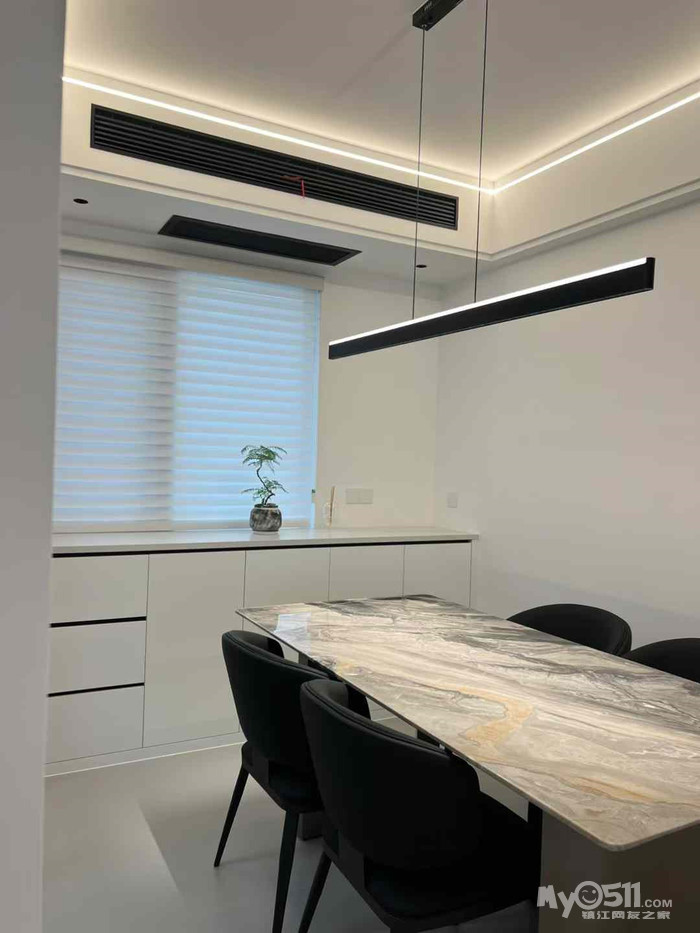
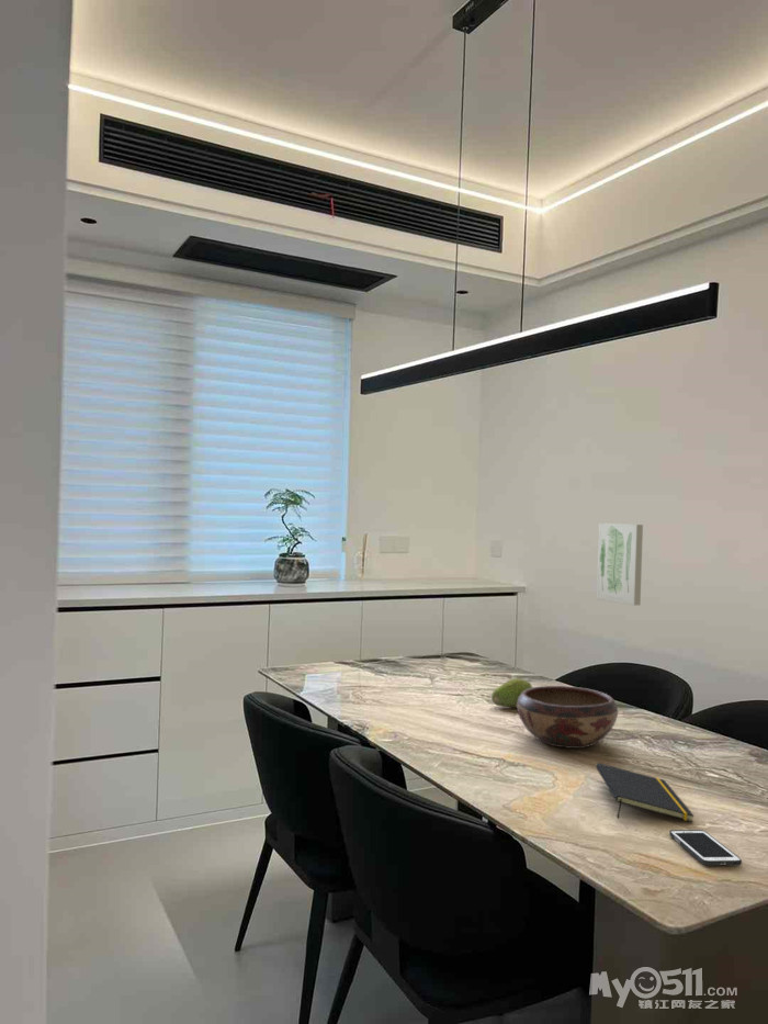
+ cell phone (703, 846)
+ fruit (512, 693)
+ notepad (641, 790)
+ decorative bowl (566, 718)
+ wall art (619, 563)
